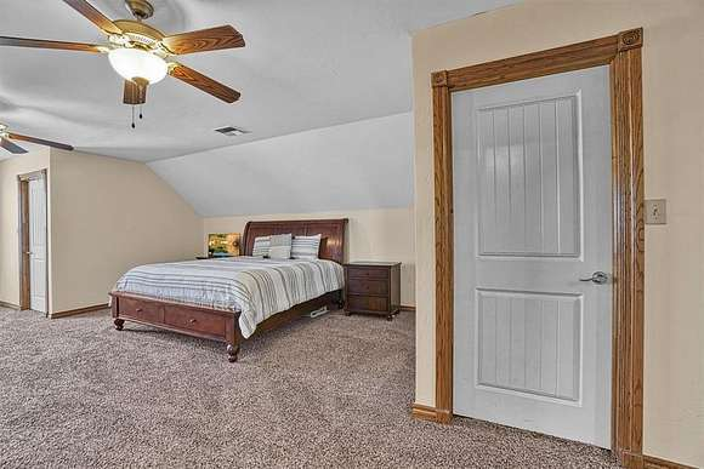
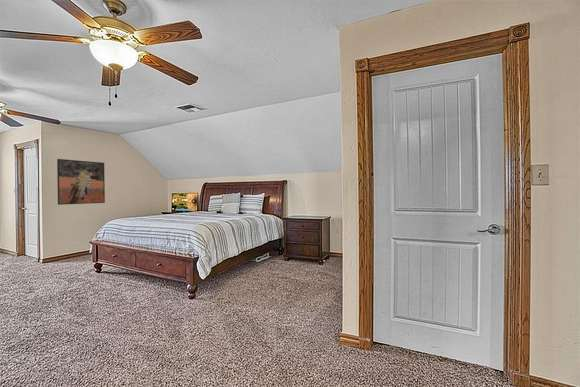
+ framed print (82, 182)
